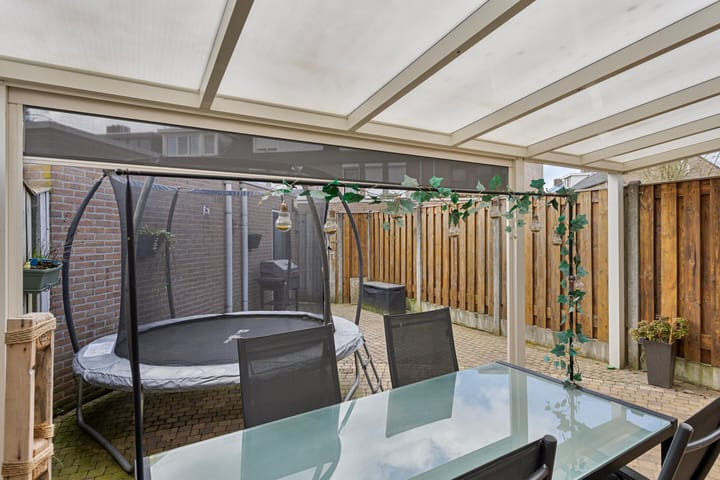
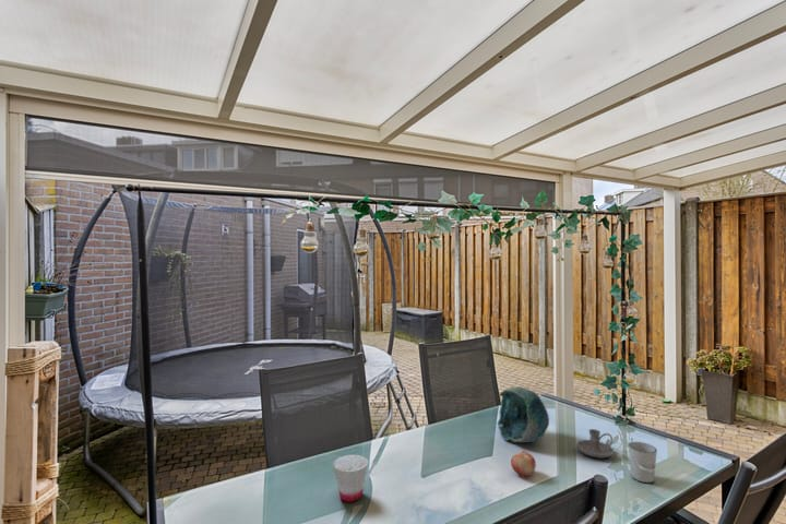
+ fruit (523, 463)
+ cup (643, 463)
+ candle holder (597, 441)
+ cup (350, 479)
+ decorative bowl (523, 414)
